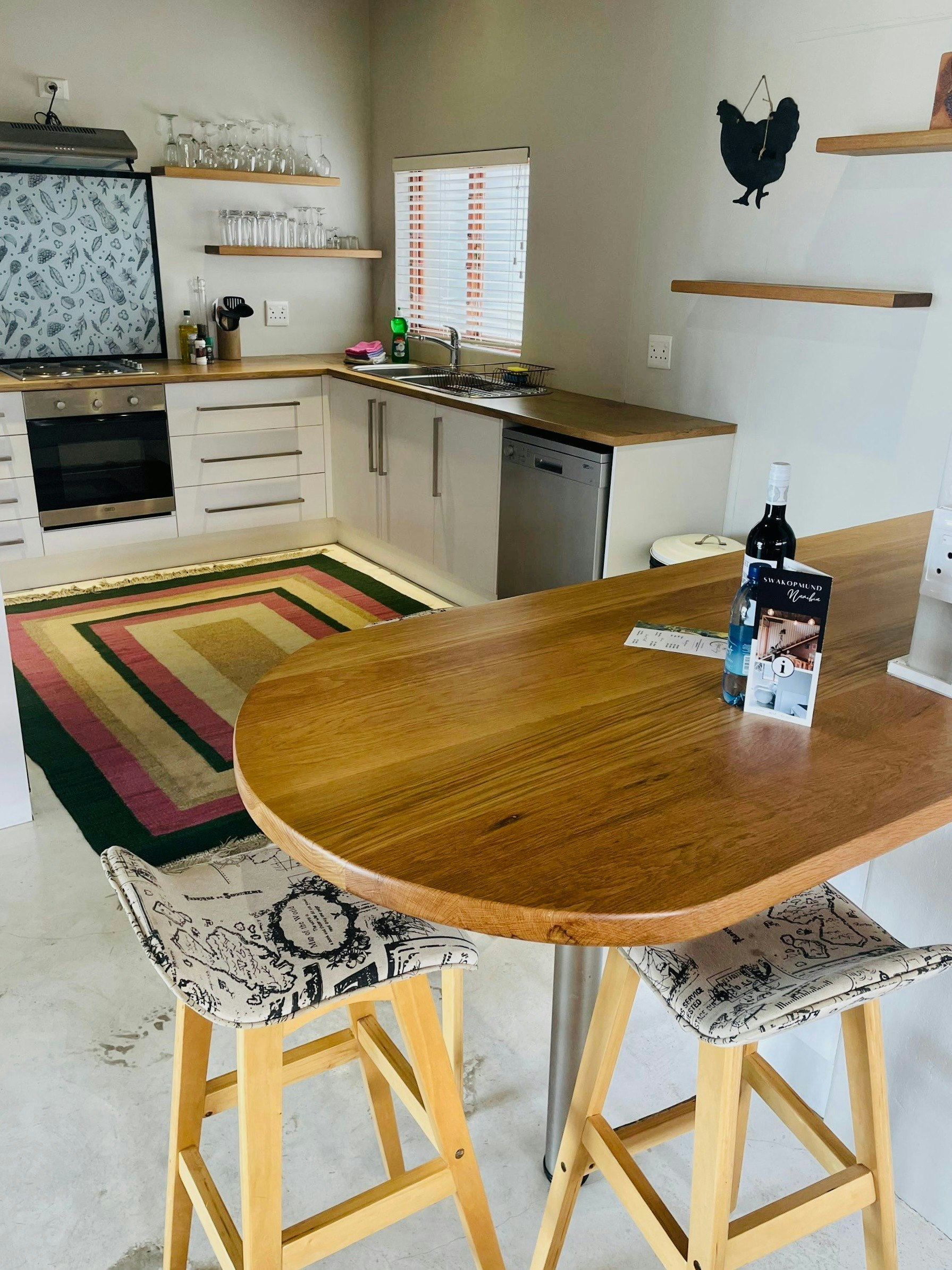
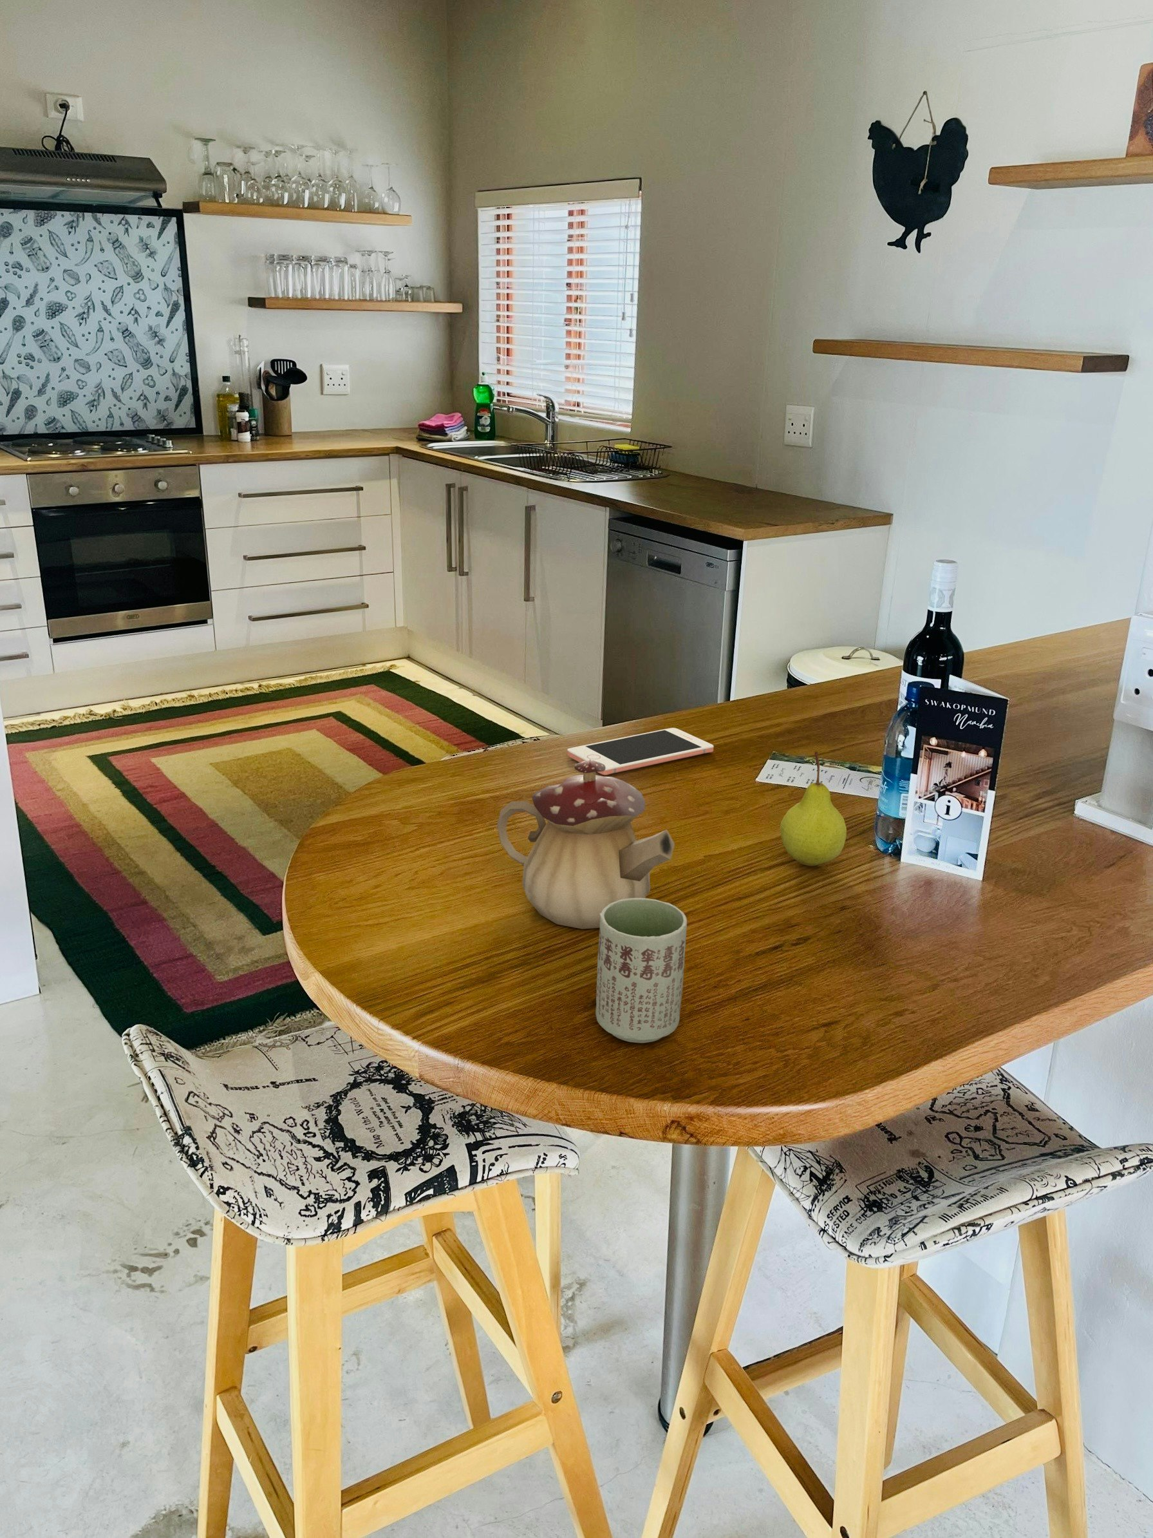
+ cell phone (641, 751)
+ cup (639, 972)
+ teapot (579, 832)
+ fruit (815, 811)
